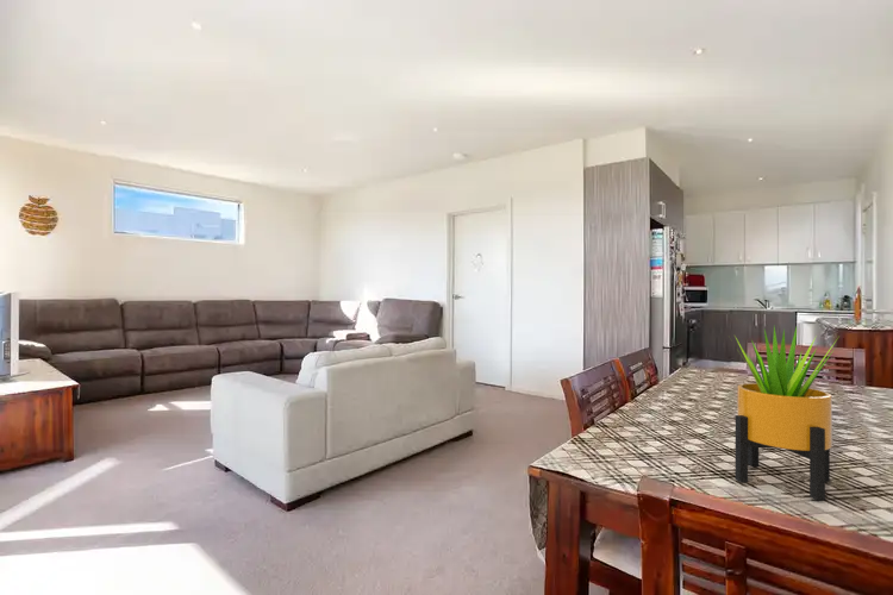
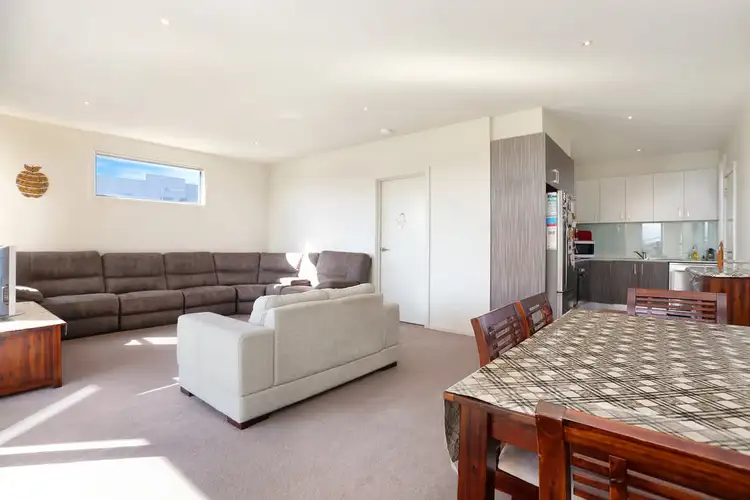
- potted plant (781, 402)
